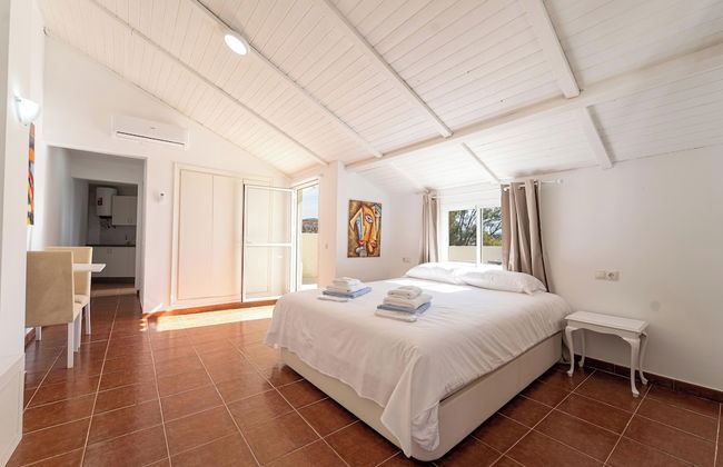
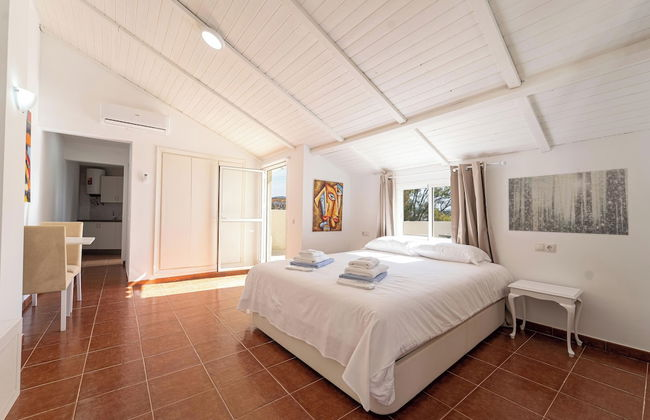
+ wall art (560, 203)
